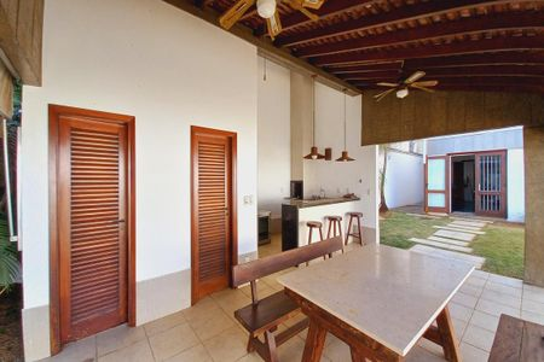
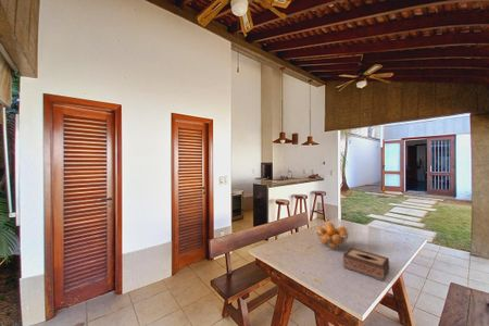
+ fruit basket (331, 236)
+ tissue box (365, 262)
